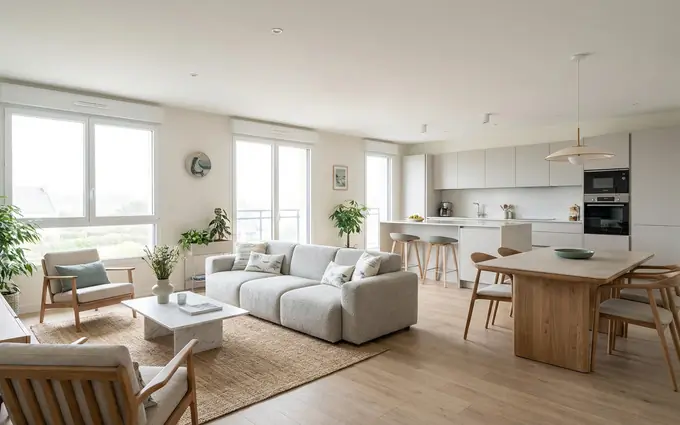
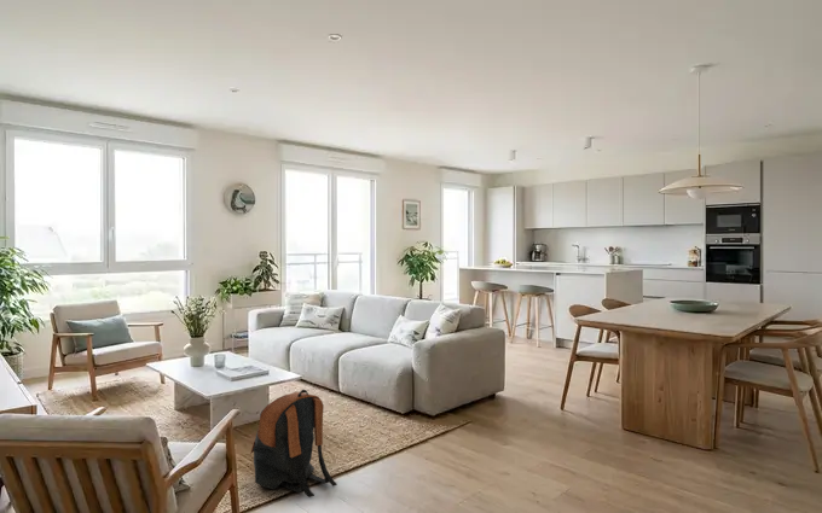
+ backpack (294, 432)
